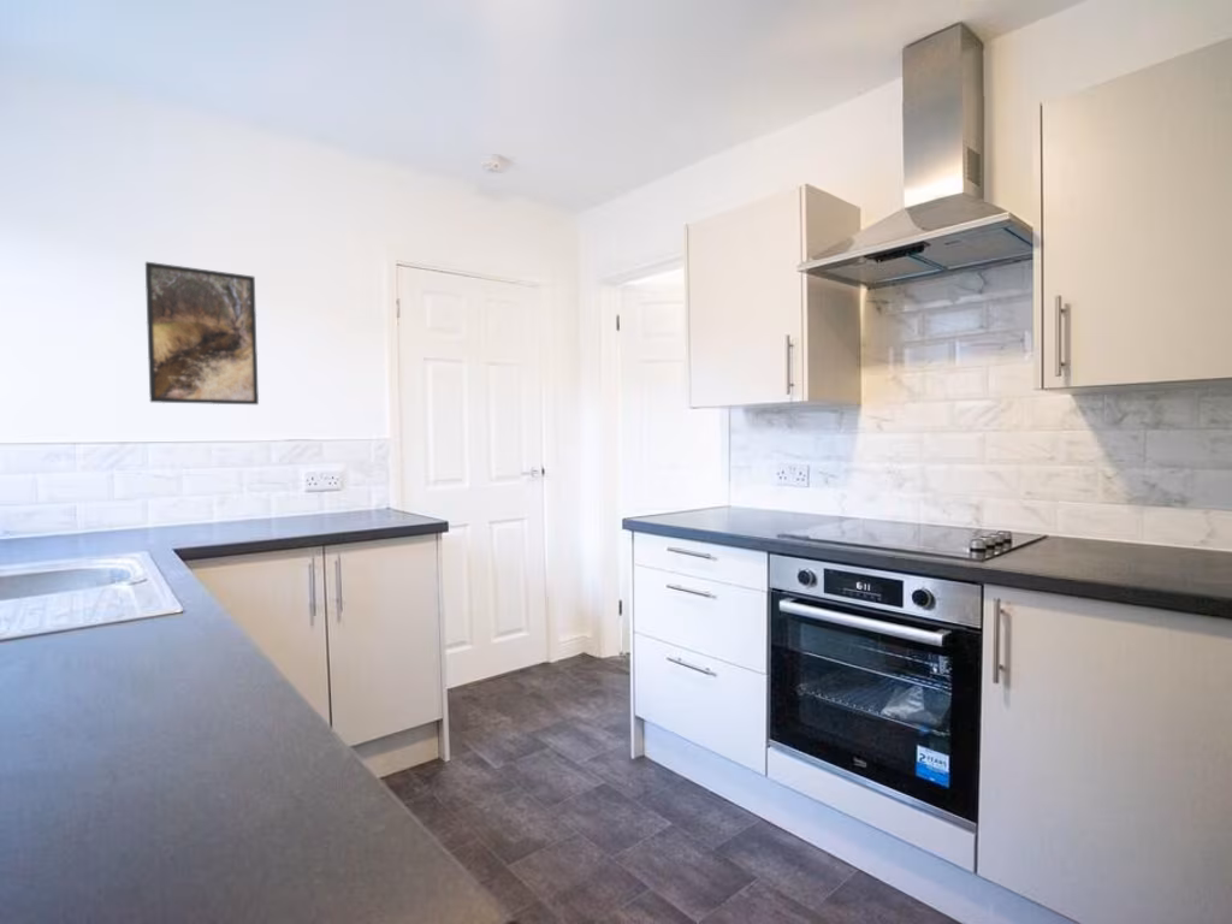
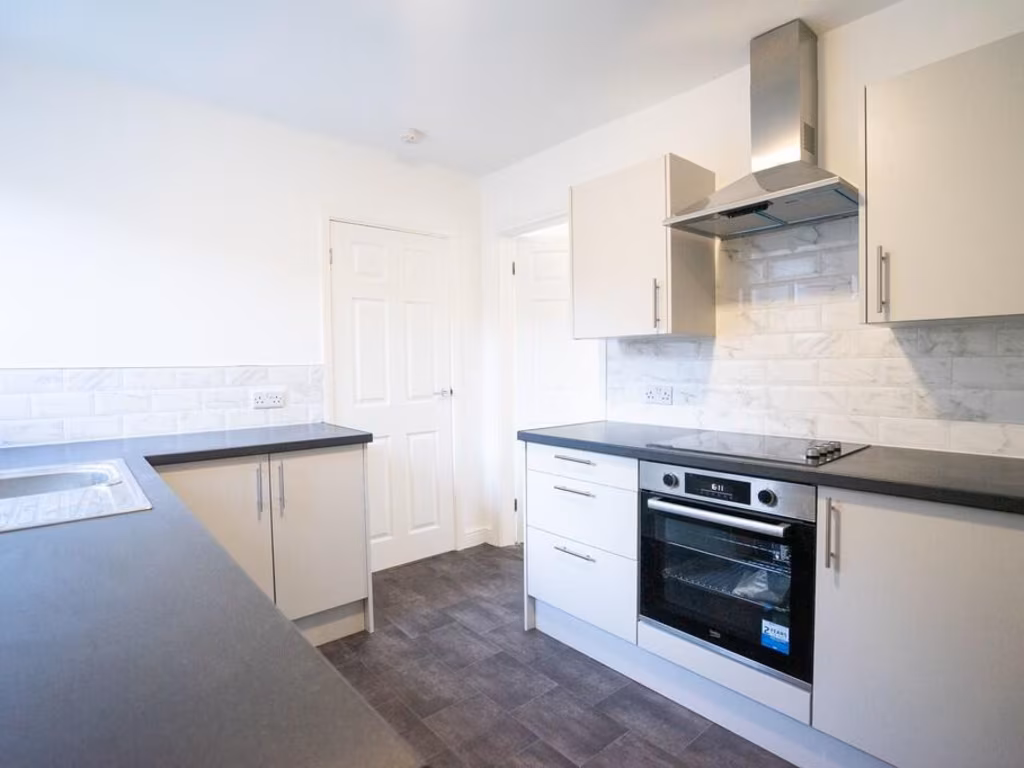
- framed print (203, 336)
